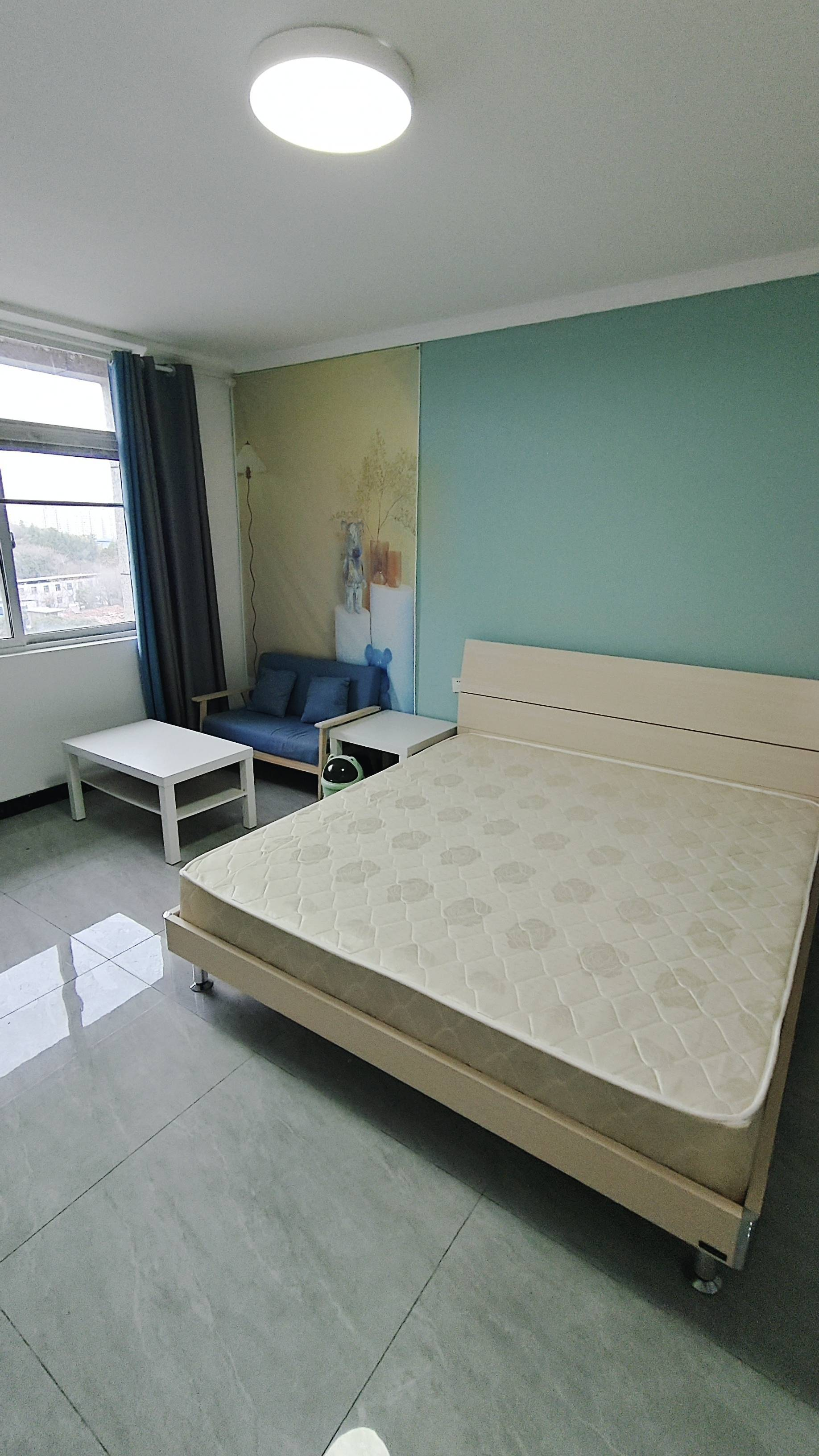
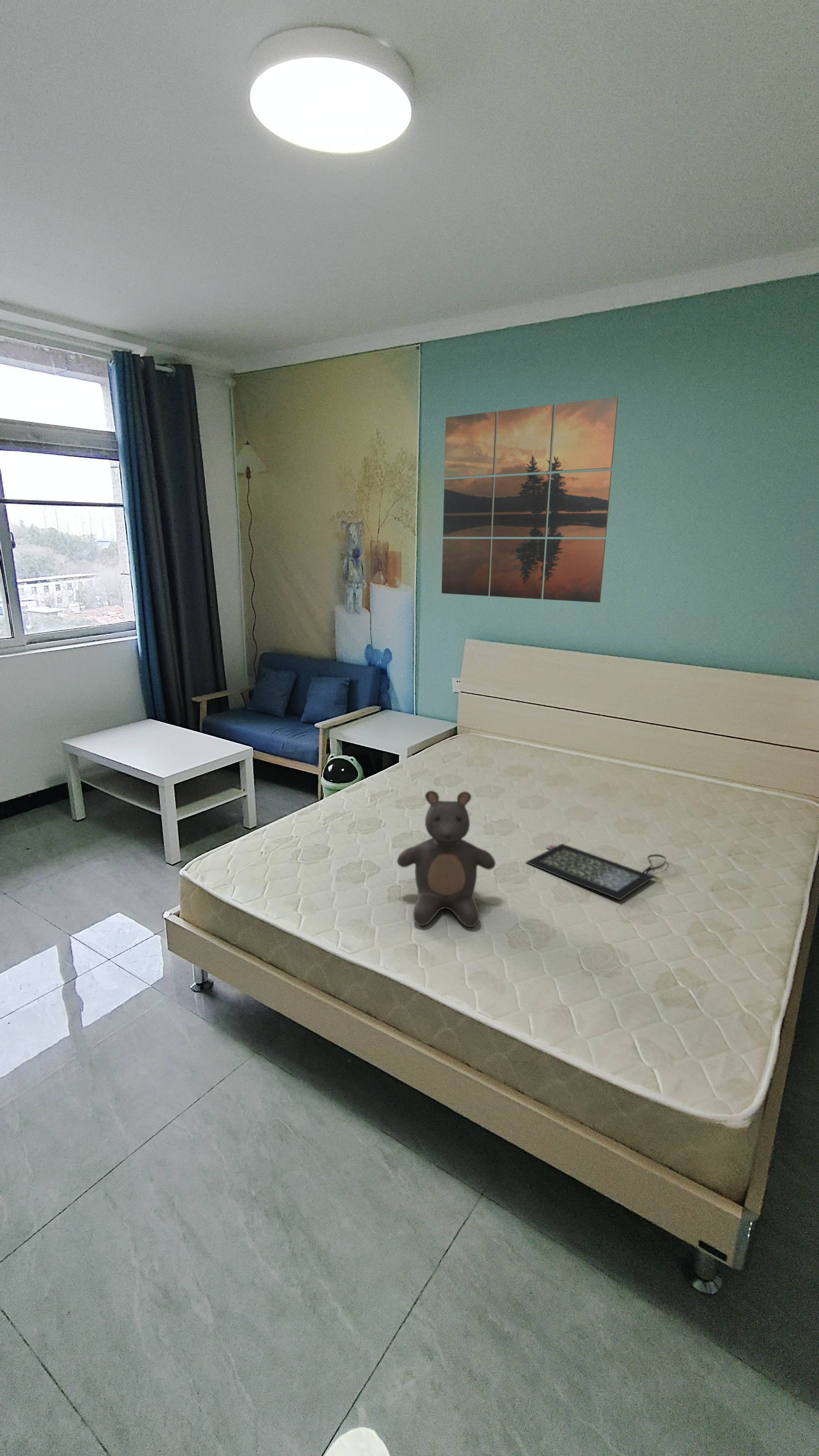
+ teddy bear (447, 855)
+ clutch bag (595, 870)
+ wall art (520, 506)
